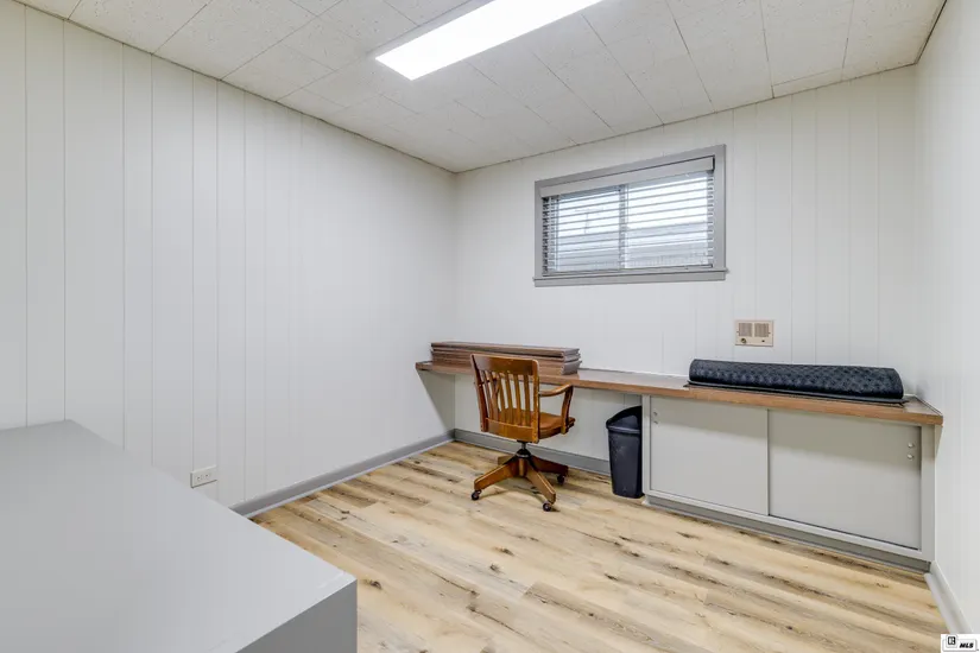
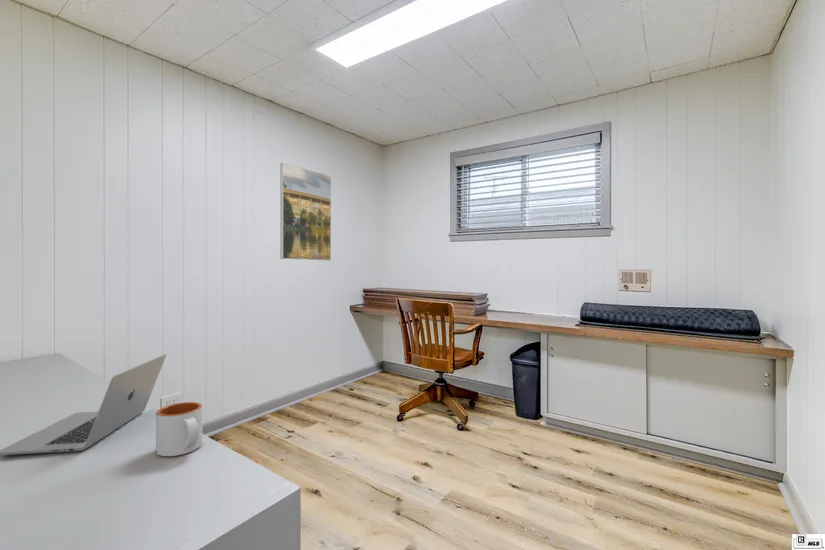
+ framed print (307, 214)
+ mug (182, 429)
+ laptop (102, 401)
